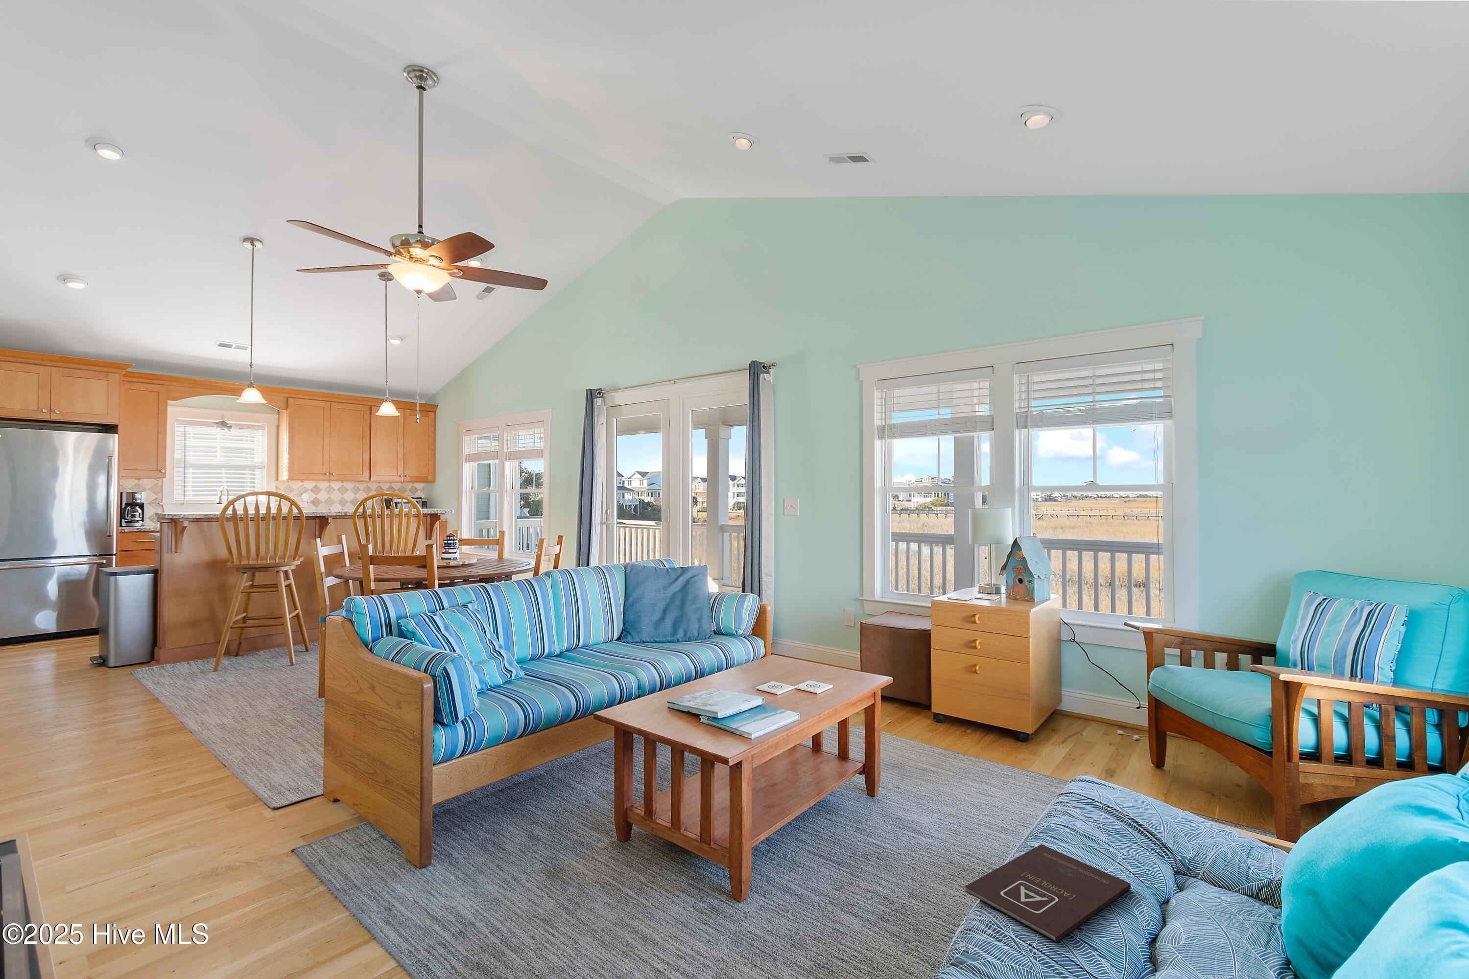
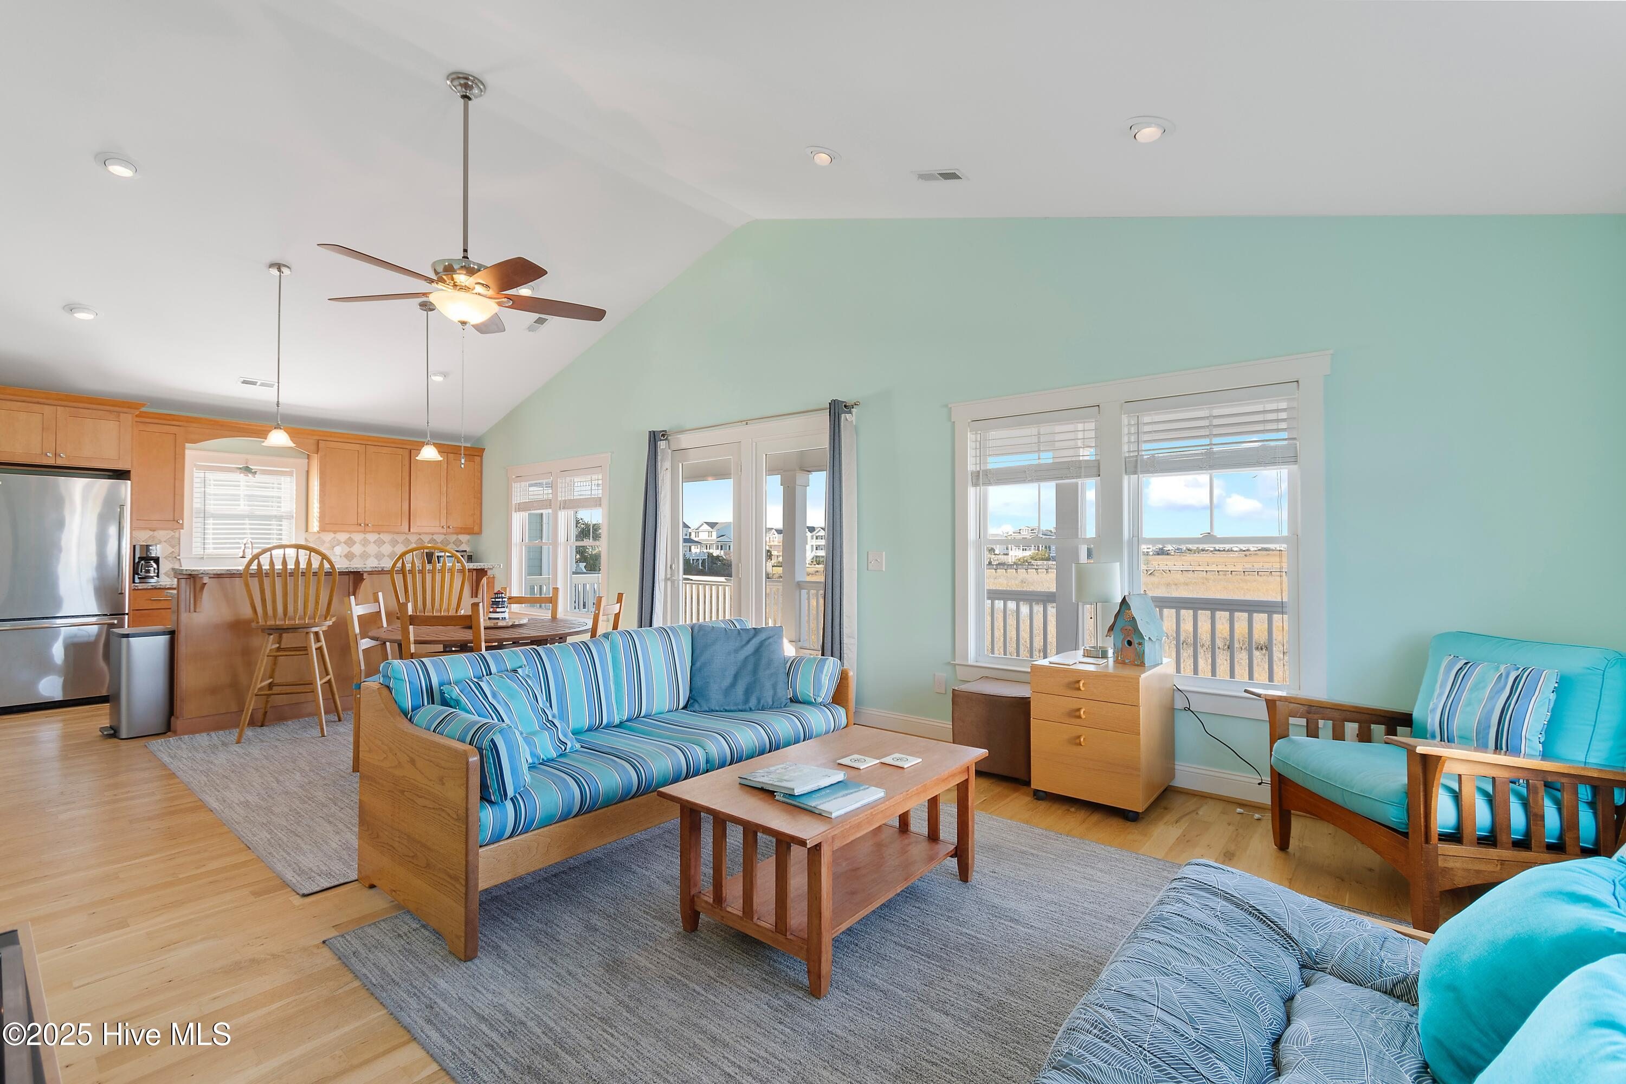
- book (1048, 887)
